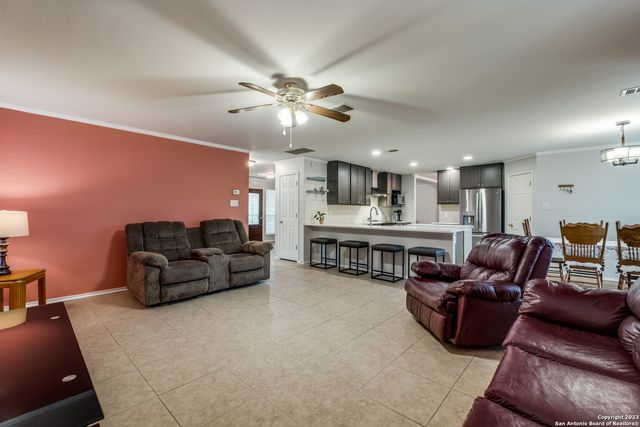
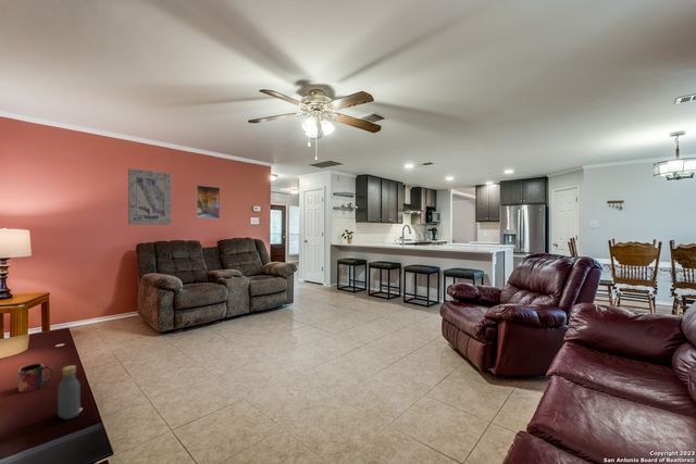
+ vodka (69, 390)
+ wall art (150, 198)
+ mug (36, 376)
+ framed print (208, 202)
